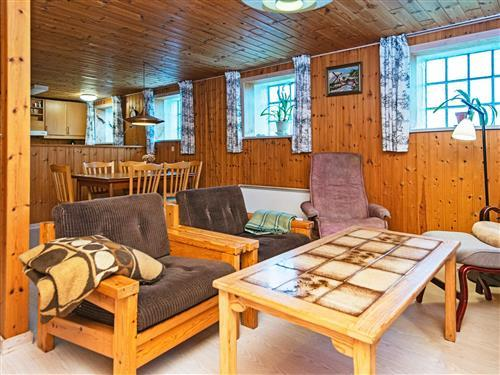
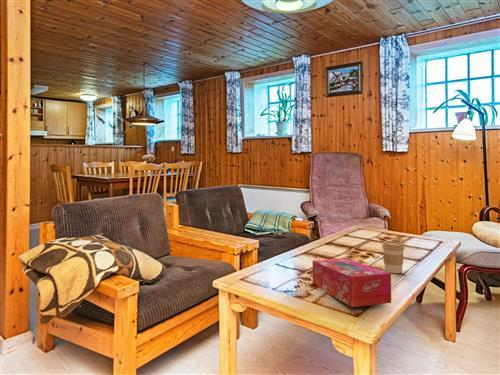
+ coffee cup (393, 256)
+ tissue box (348, 279)
